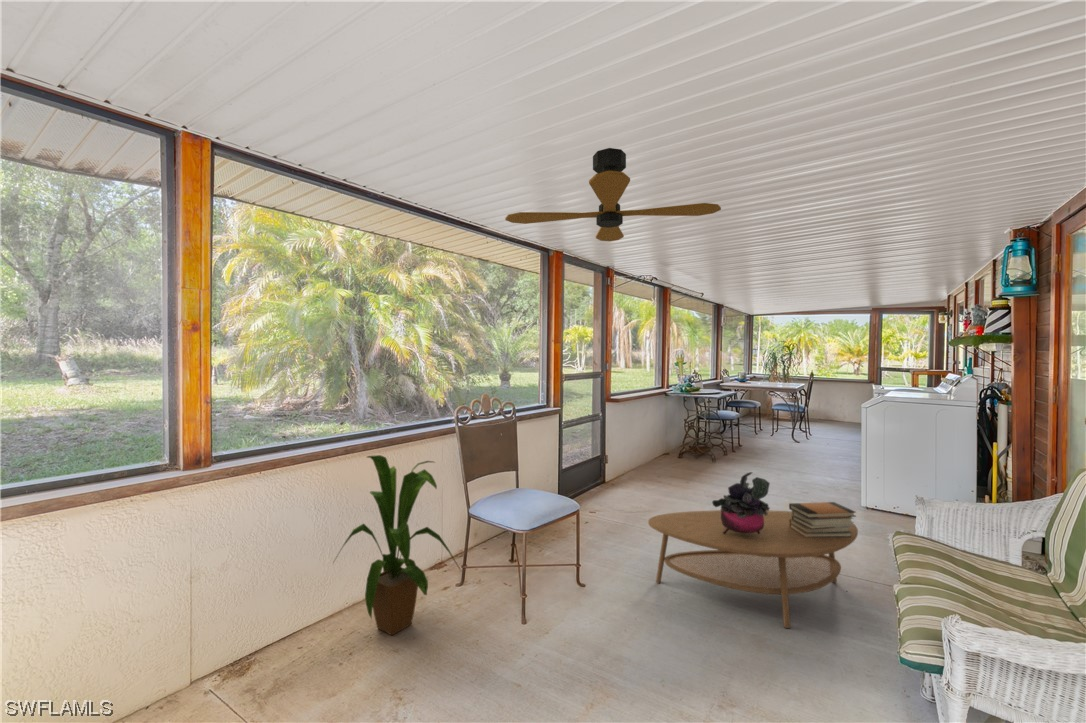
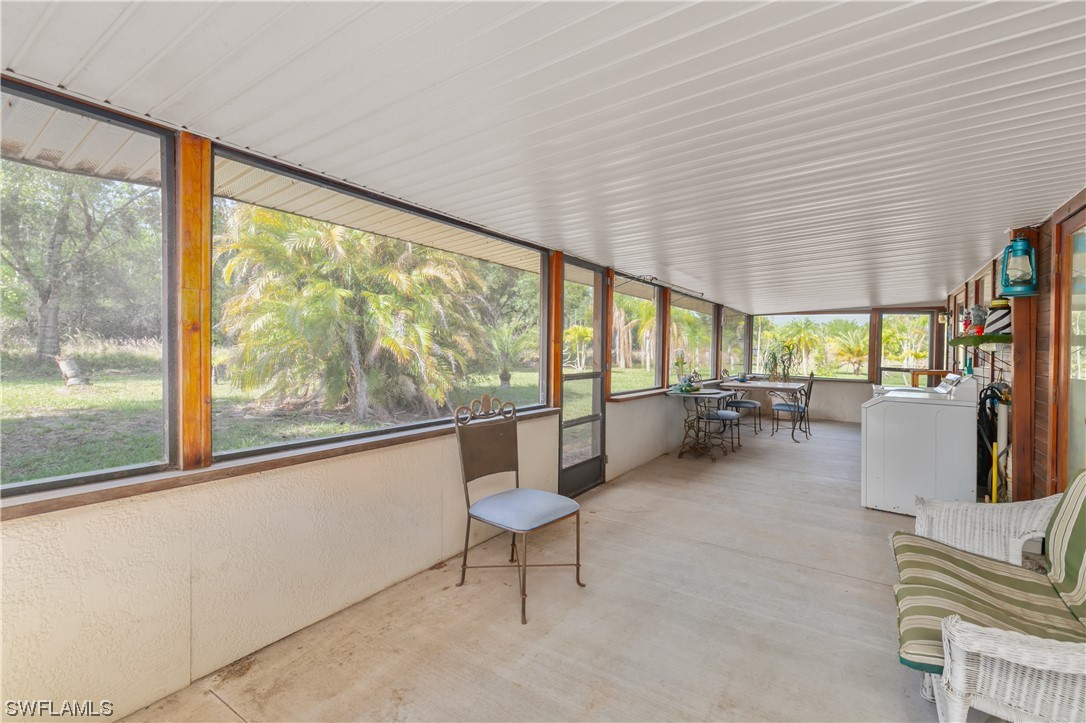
- ceiling fan (609, 189)
- house plant (407, 532)
- book stack (821, 519)
- coffee table (759, 563)
- potted plant (740, 500)
